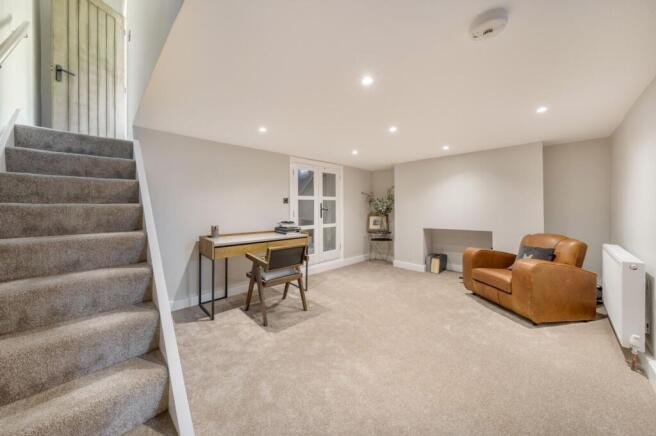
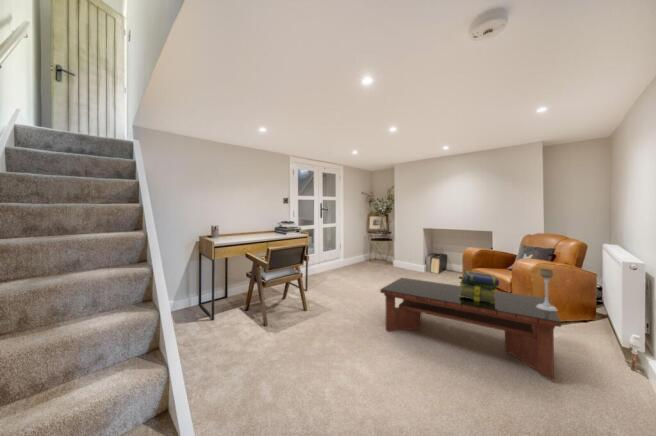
+ candle holder (546, 288)
+ stack of books (478, 285)
+ coffee table (459, 316)
